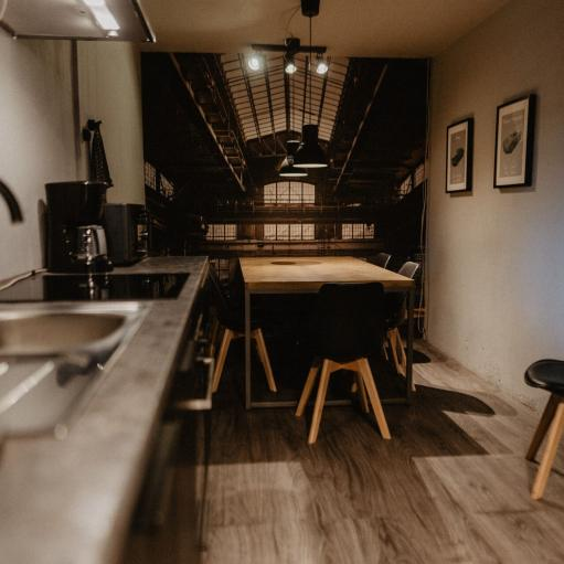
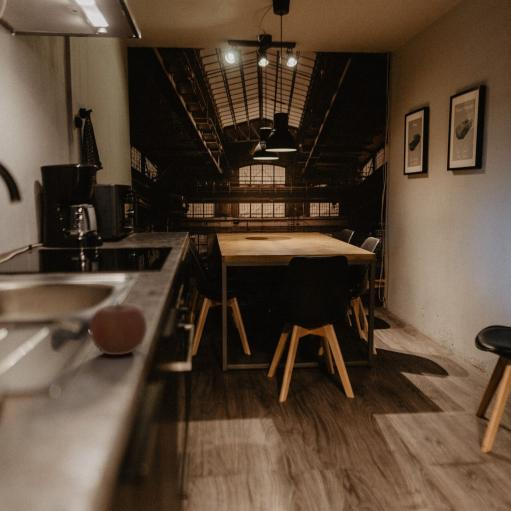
+ apple (118, 326)
